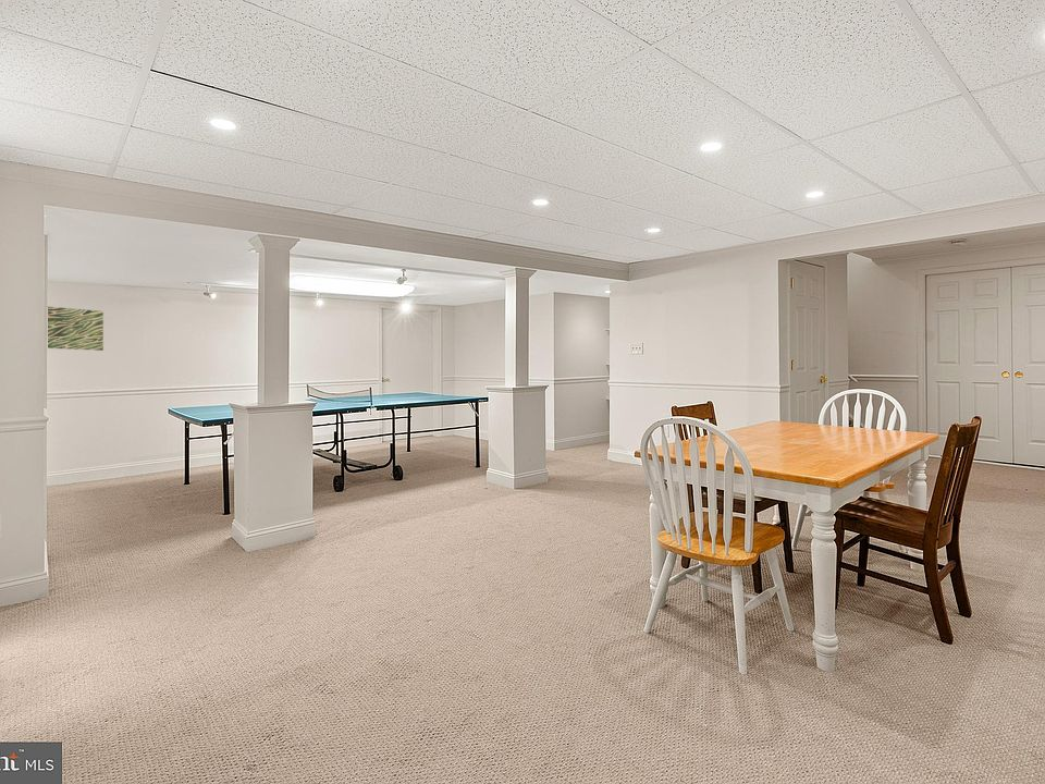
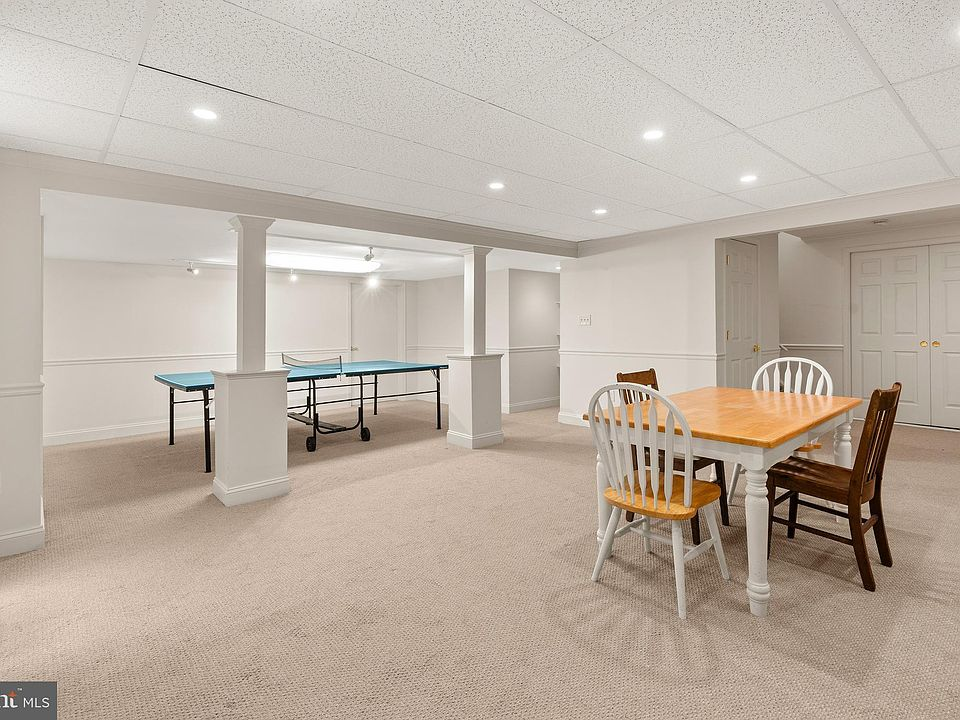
- wall art (72, 329)
